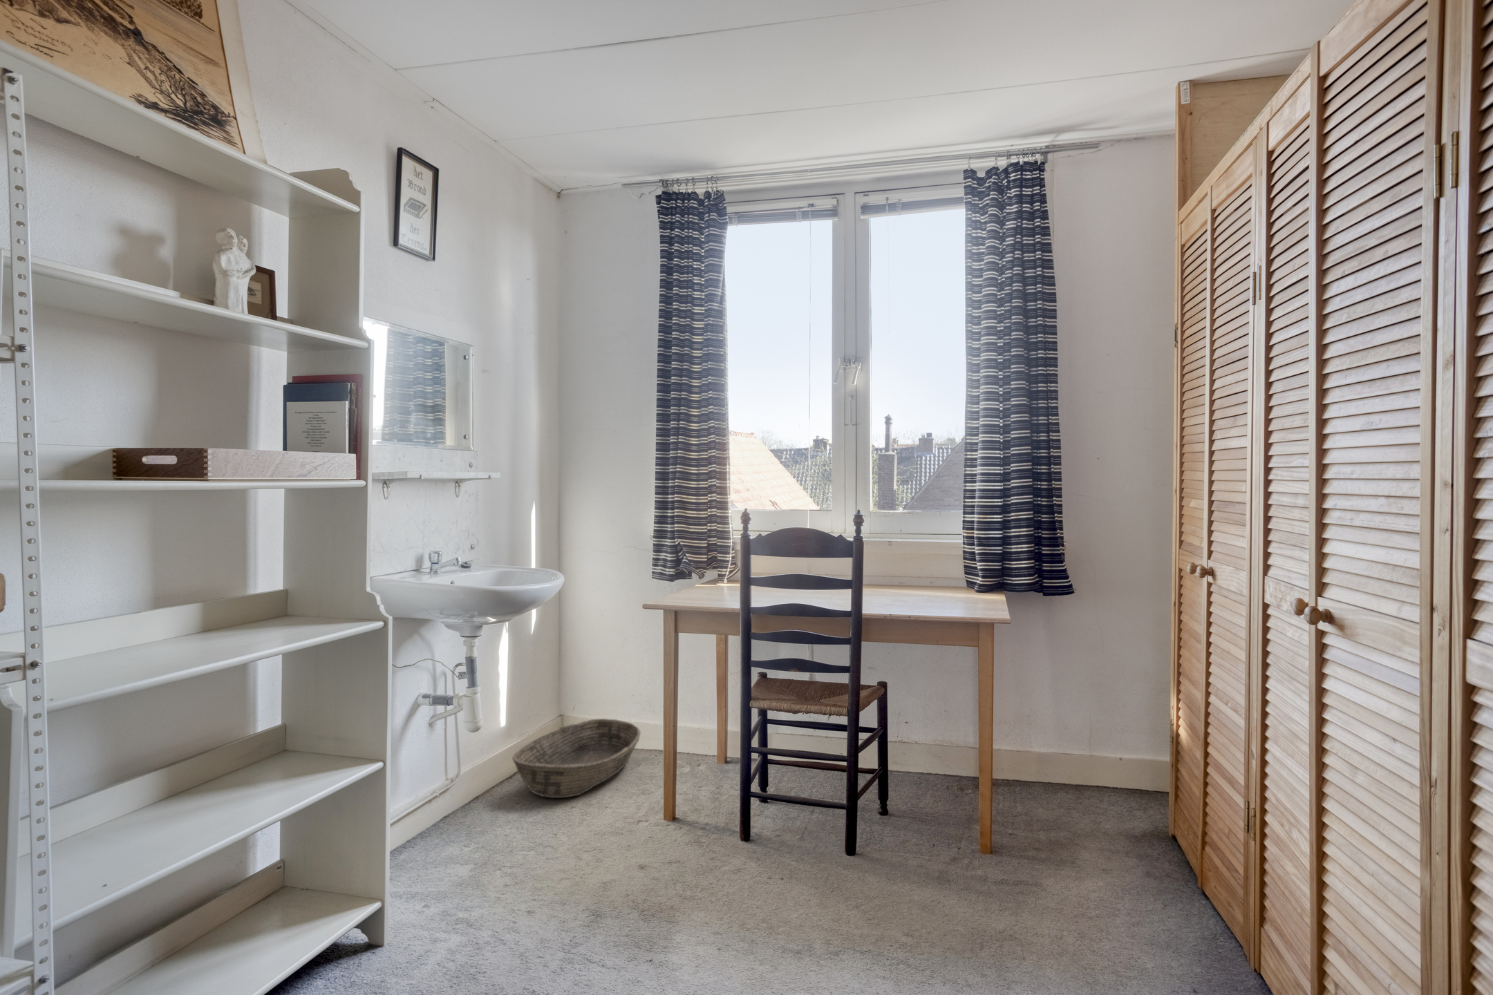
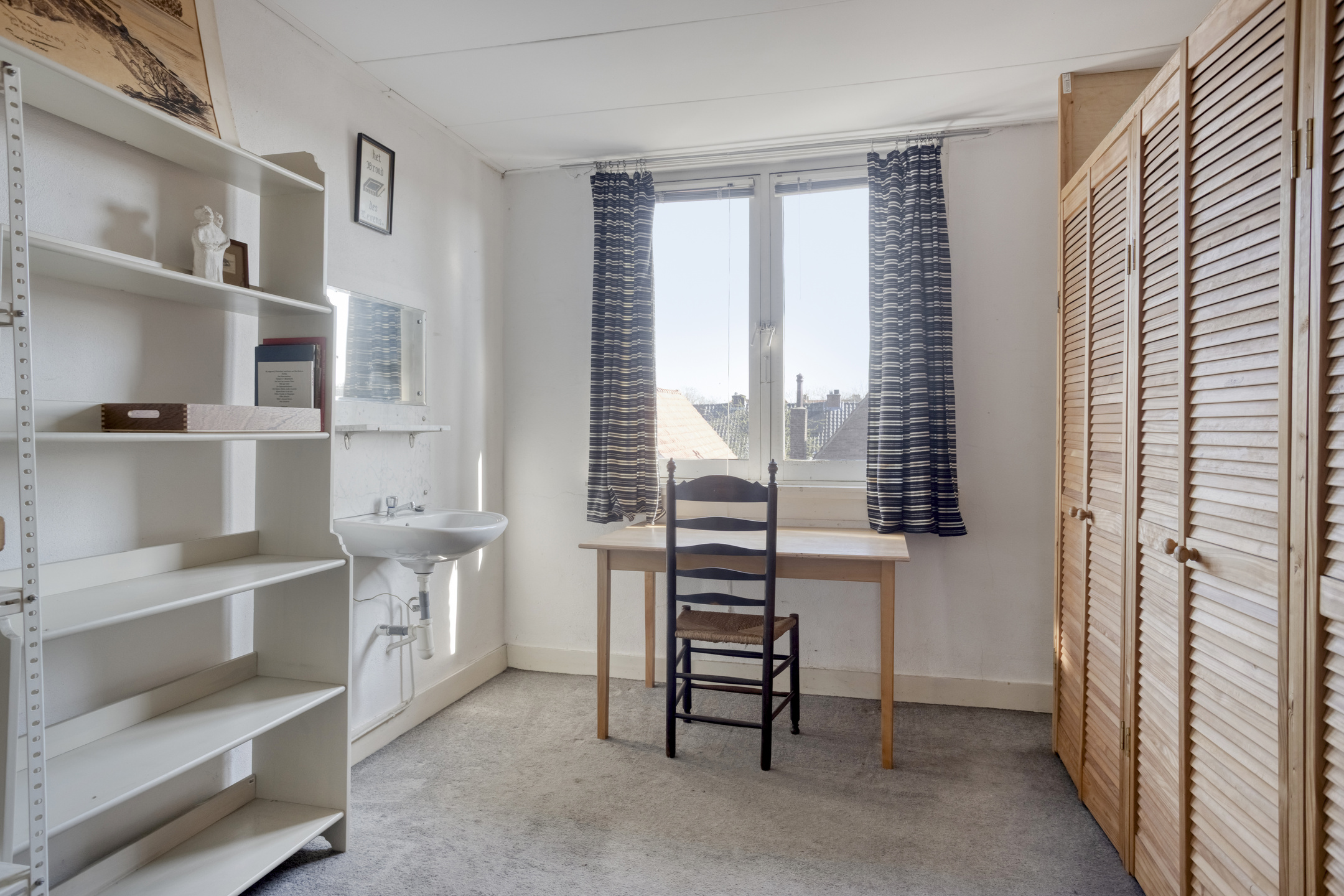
- basket (579, 756)
